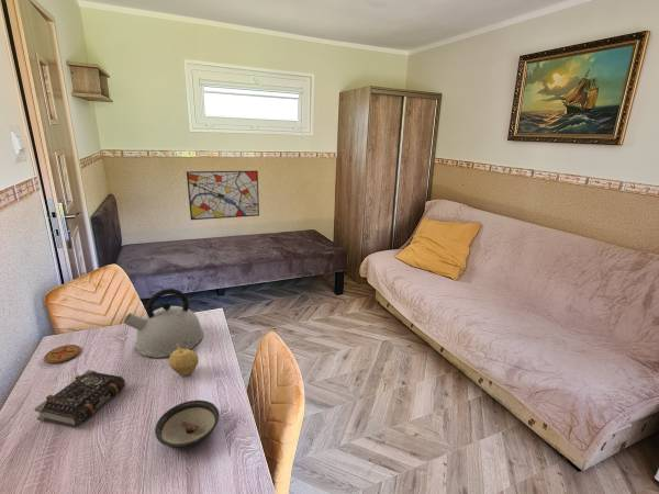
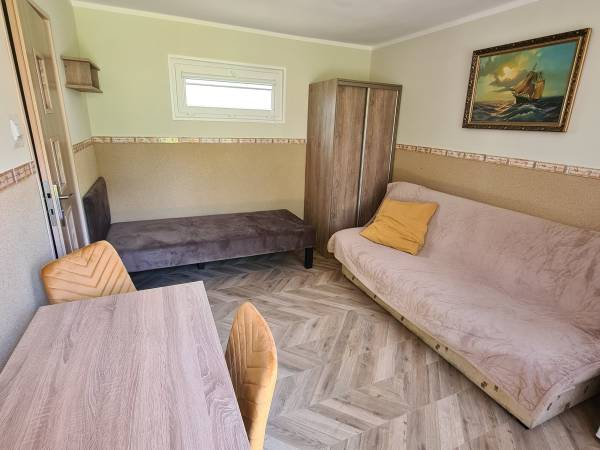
- book (82, 395)
- saucer (188, 426)
- kettle (164, 315)
- fruit (183, 359)
- coaster (63, 353)
- wall art (224, 194)
